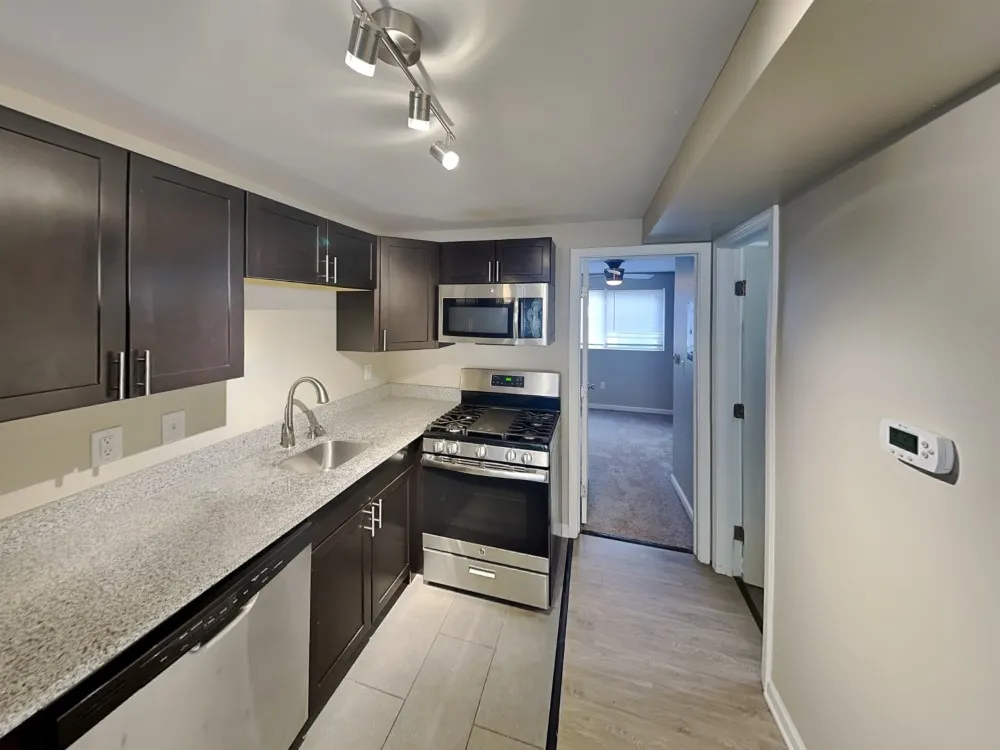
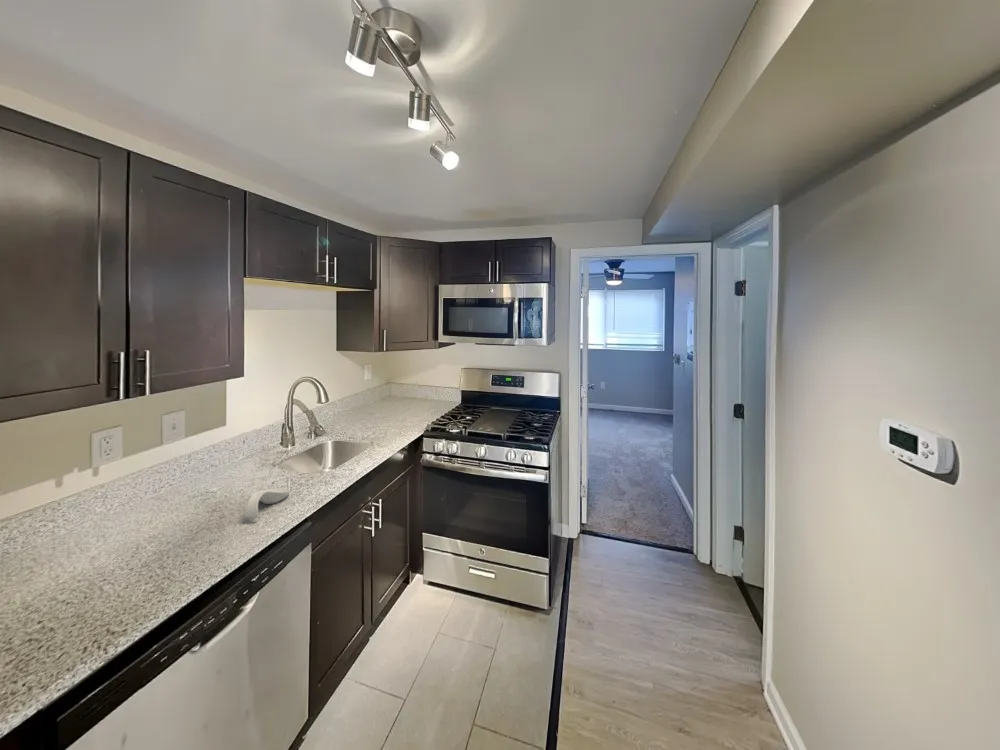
+ spoon rest (266, 497)
